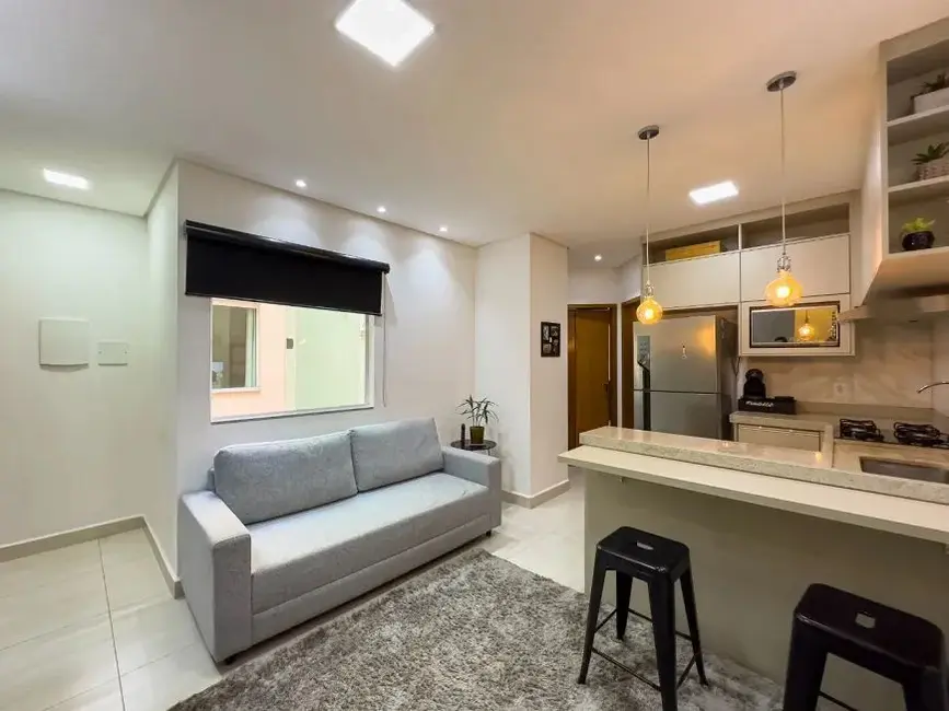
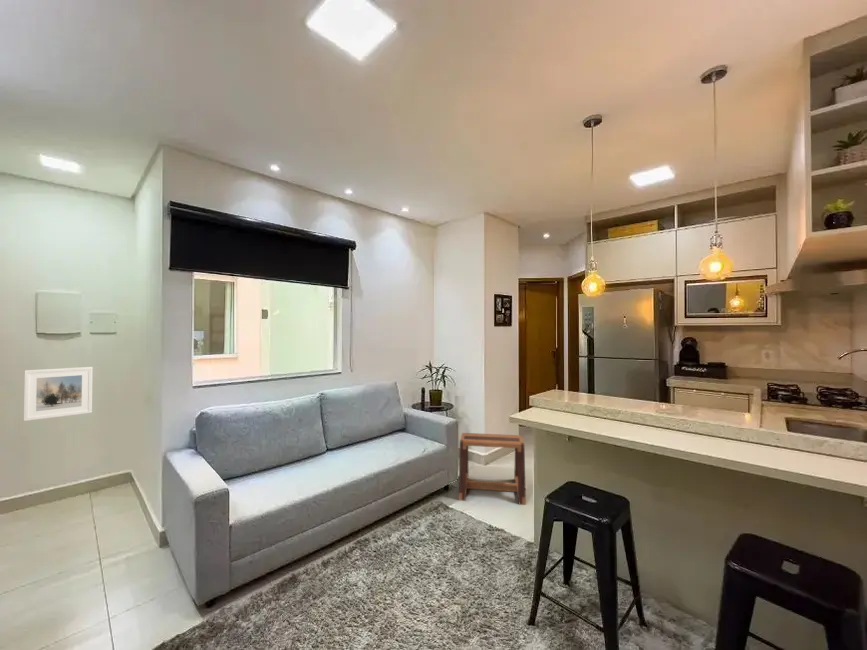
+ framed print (59, 392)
+ stool (491, 446)
